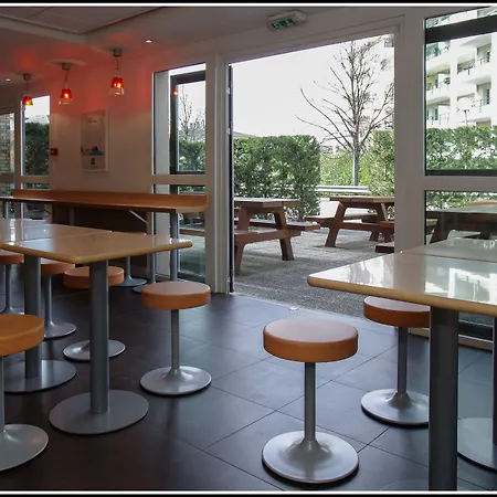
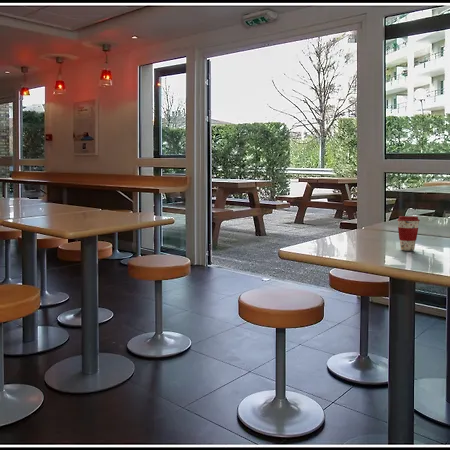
+ coffee cup (408, 233)
